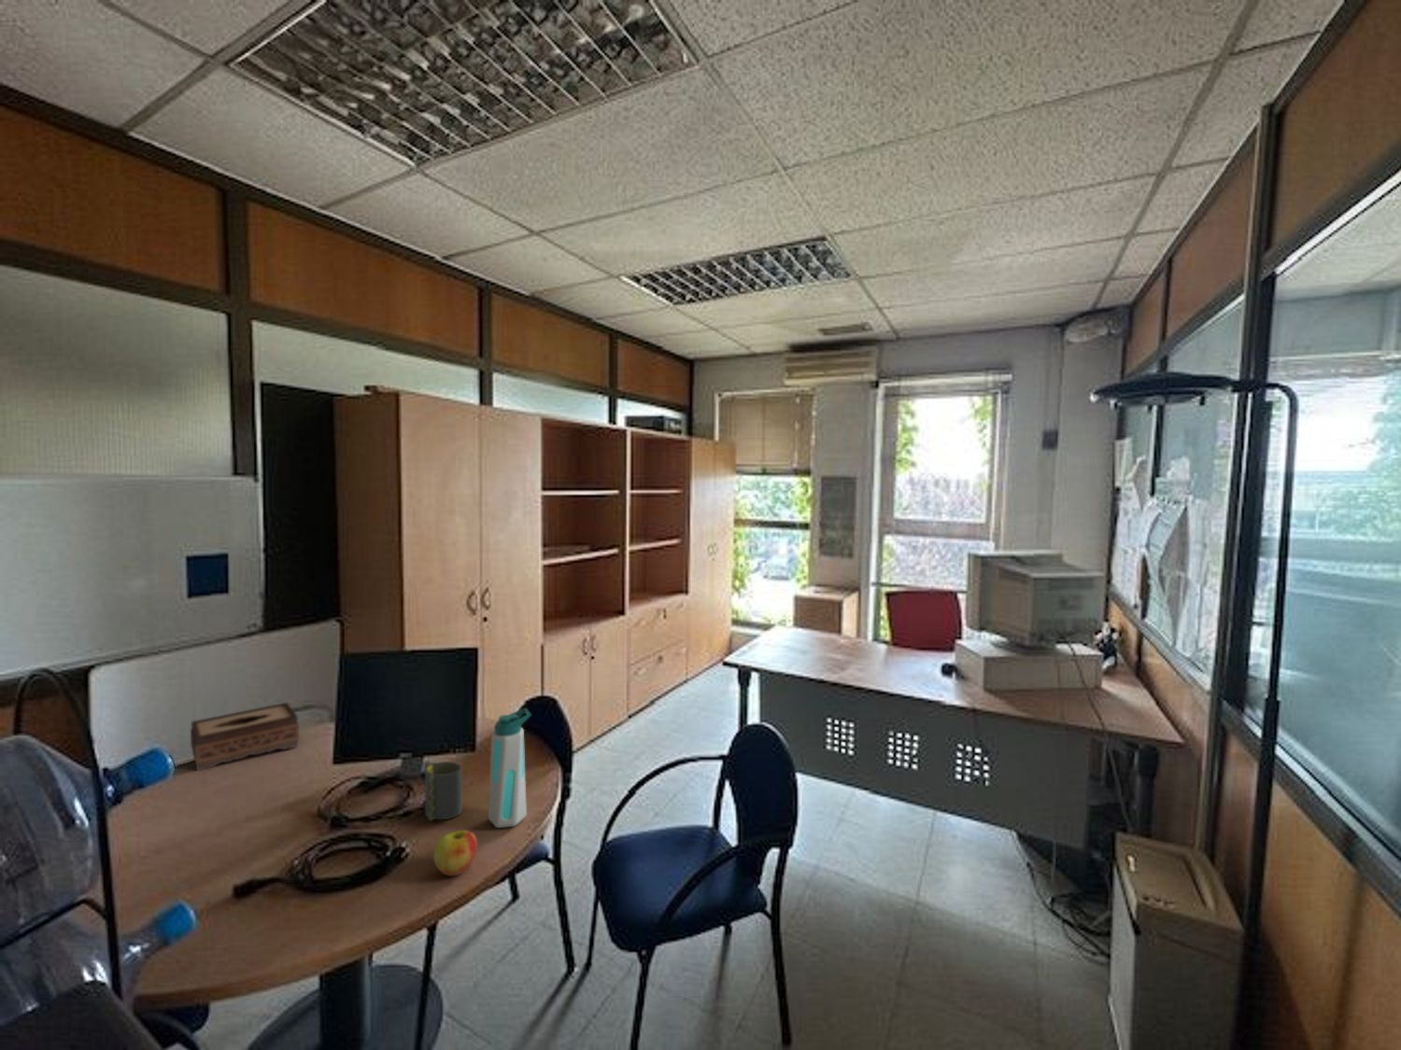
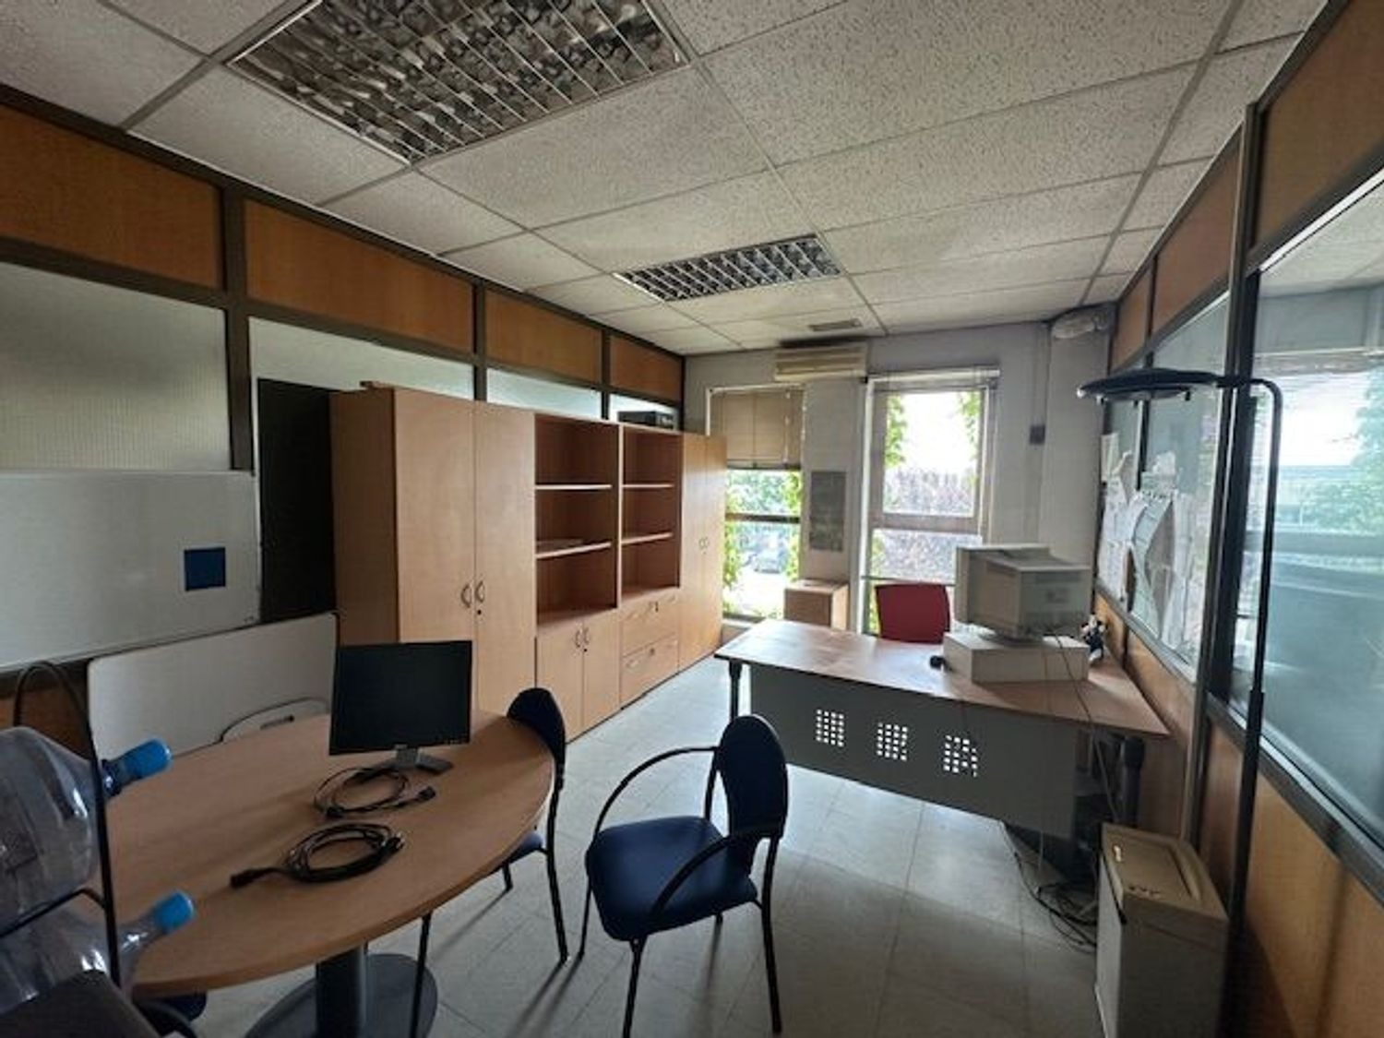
- mug (441, 792)
- apple (454, 853)
- tissue box (245, 733)
- water bottle (510, 767)
